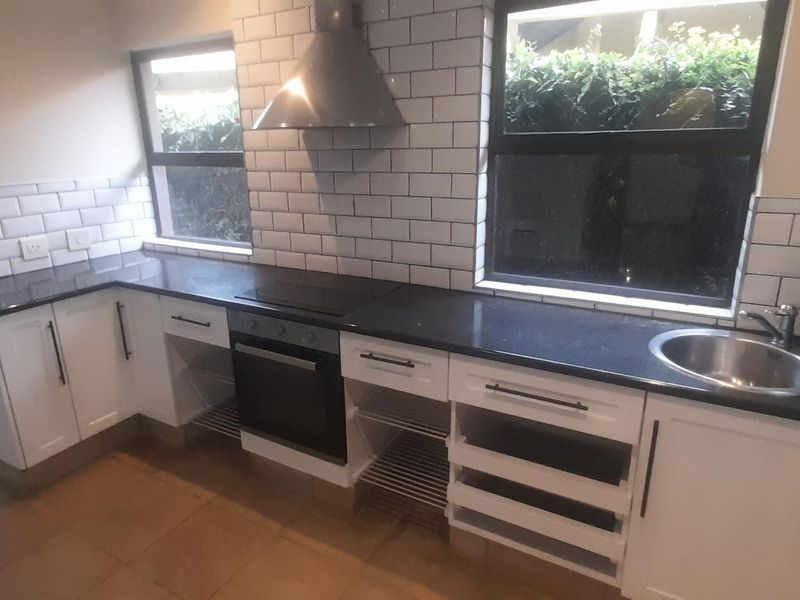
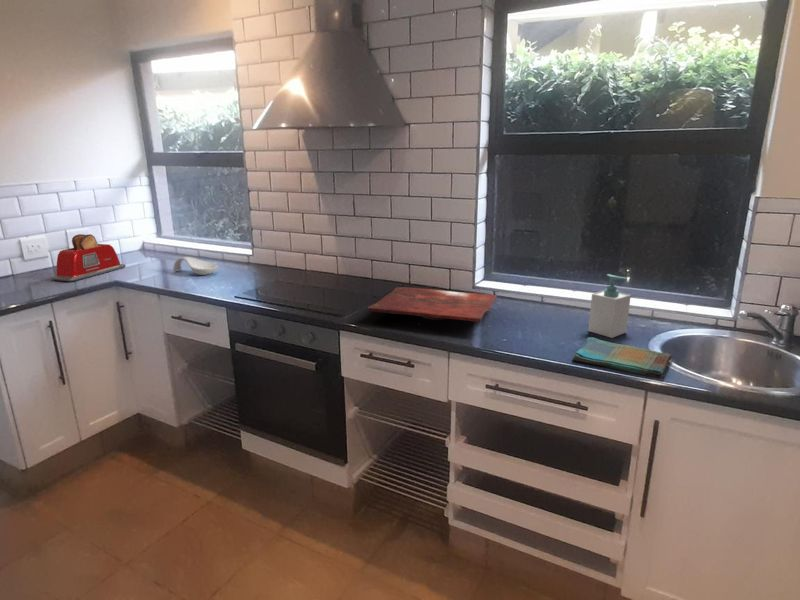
+ toaster (86, 254)
+ spoon rest (194, 265)
+ cutting board (434, 308)
+ soap bottle (610, 304)
+ dish towel (622, 355)
